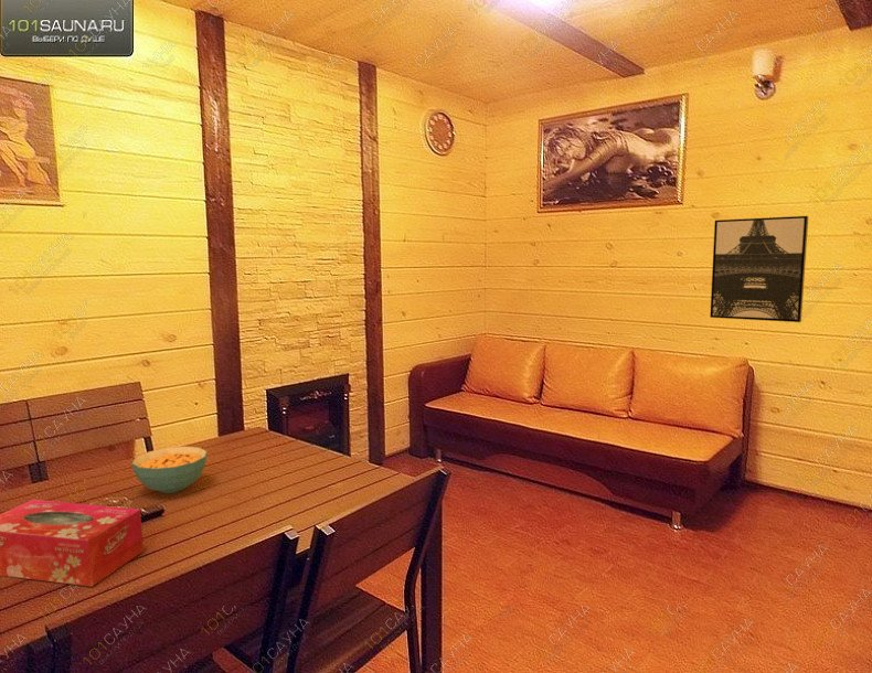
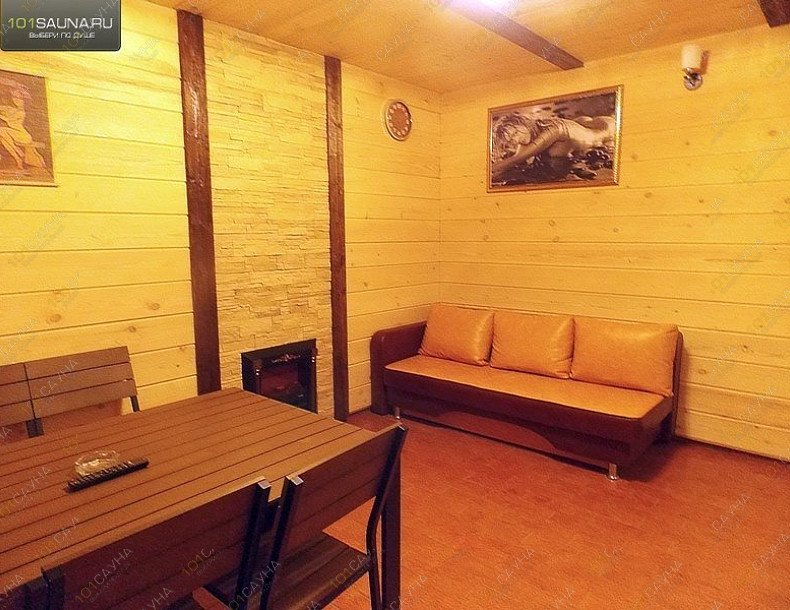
- wall art (756, 269)
- cereal bowl (171, 472)
- tissue box (60, 540)
